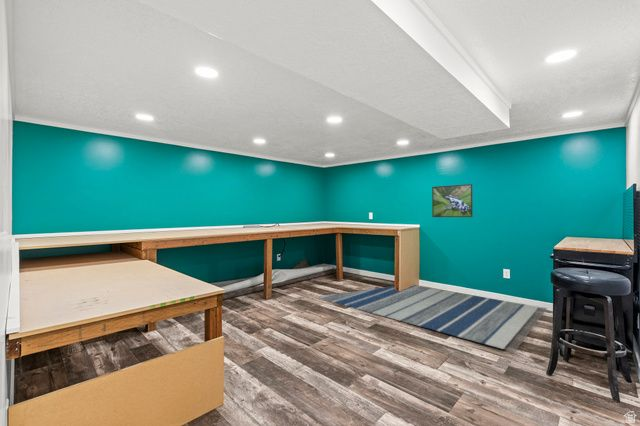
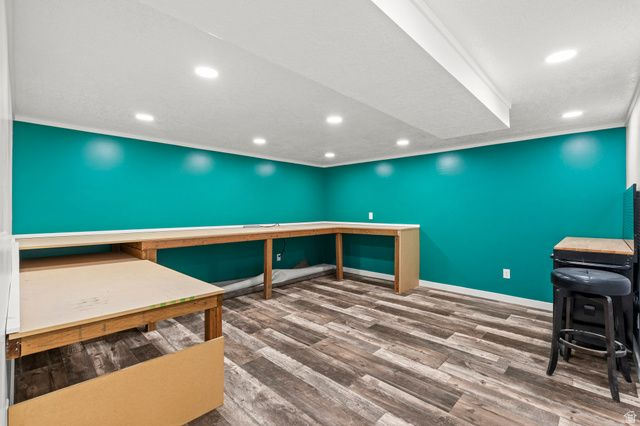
- rug (417, 301)
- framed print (451, 201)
